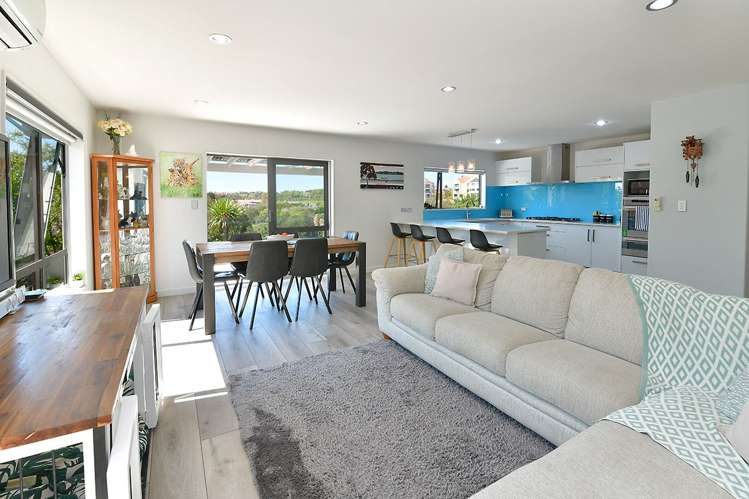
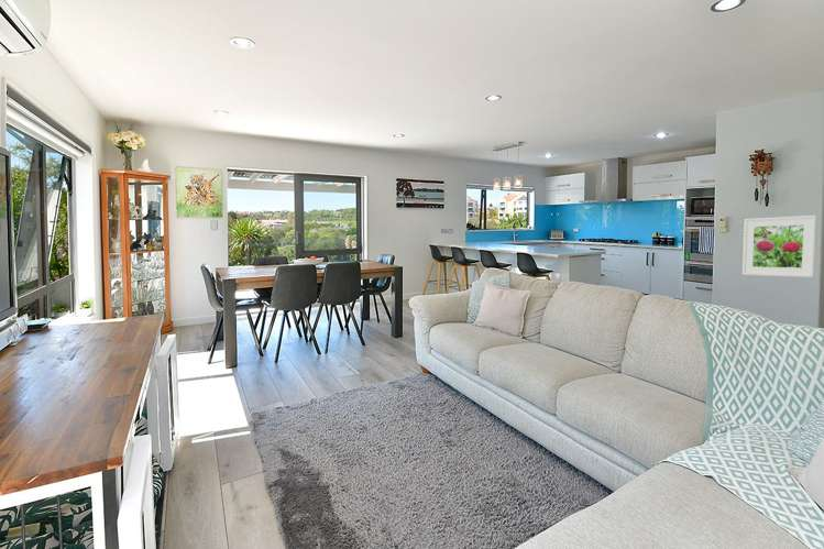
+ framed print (777, 246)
